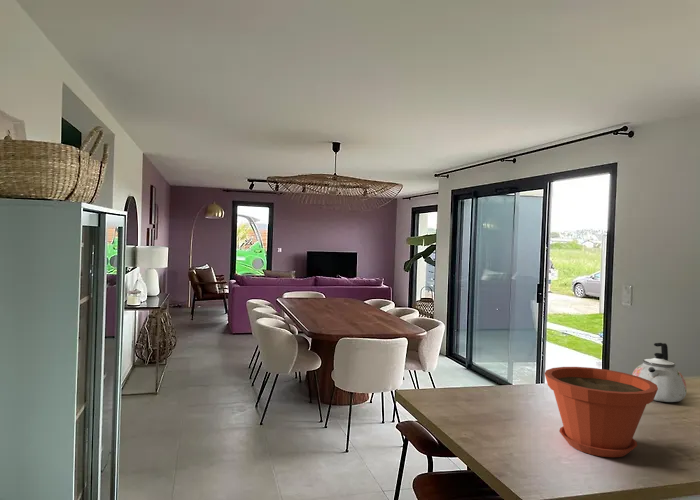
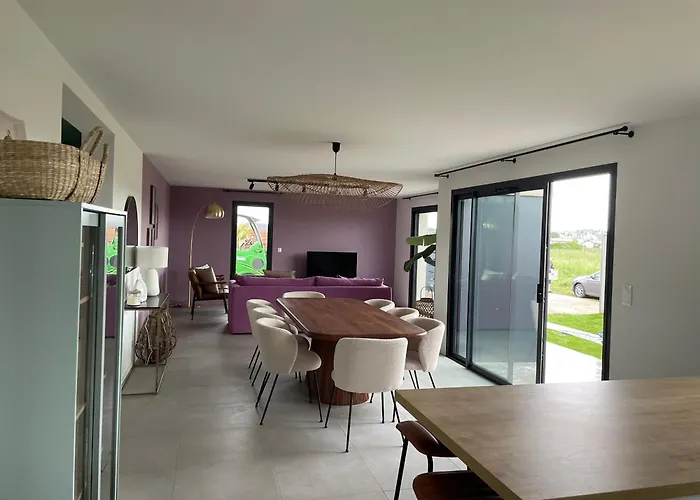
- plant pot (597, 412)
- kettle (658, 370)
